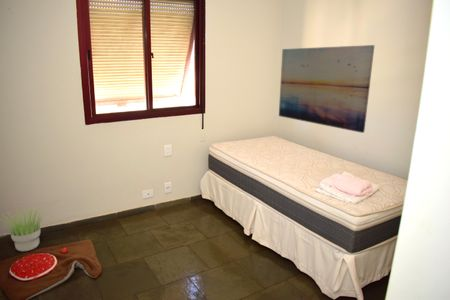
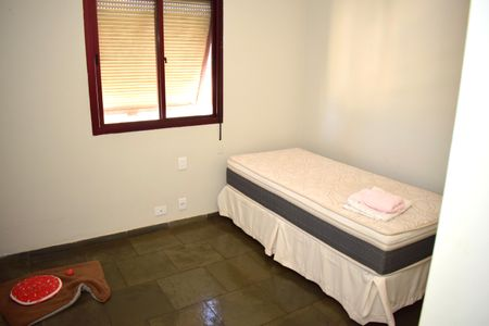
- potted plant (25, 230)
- wall art (319, 86)
